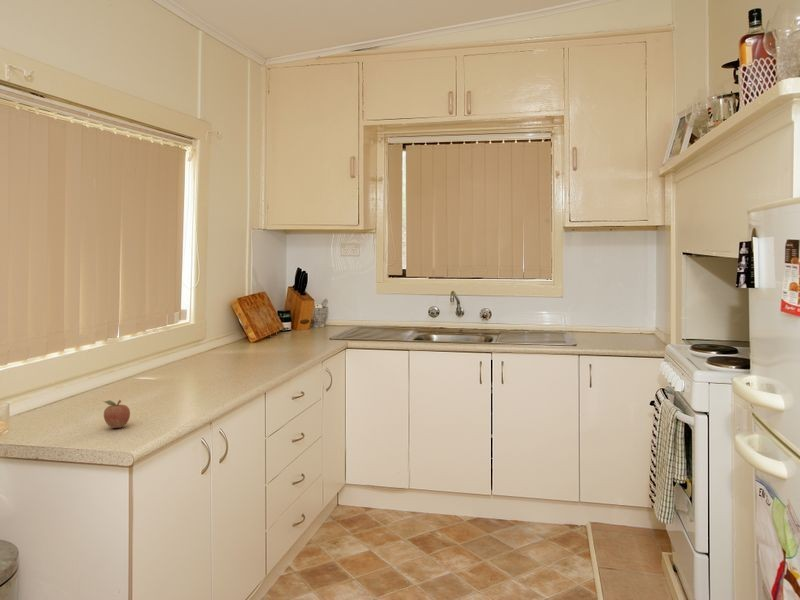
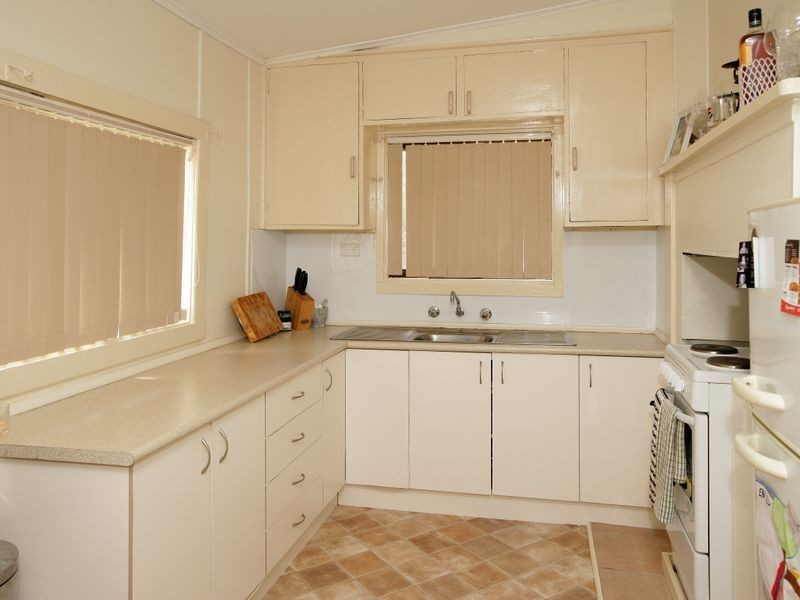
- fruit (116, 413)
